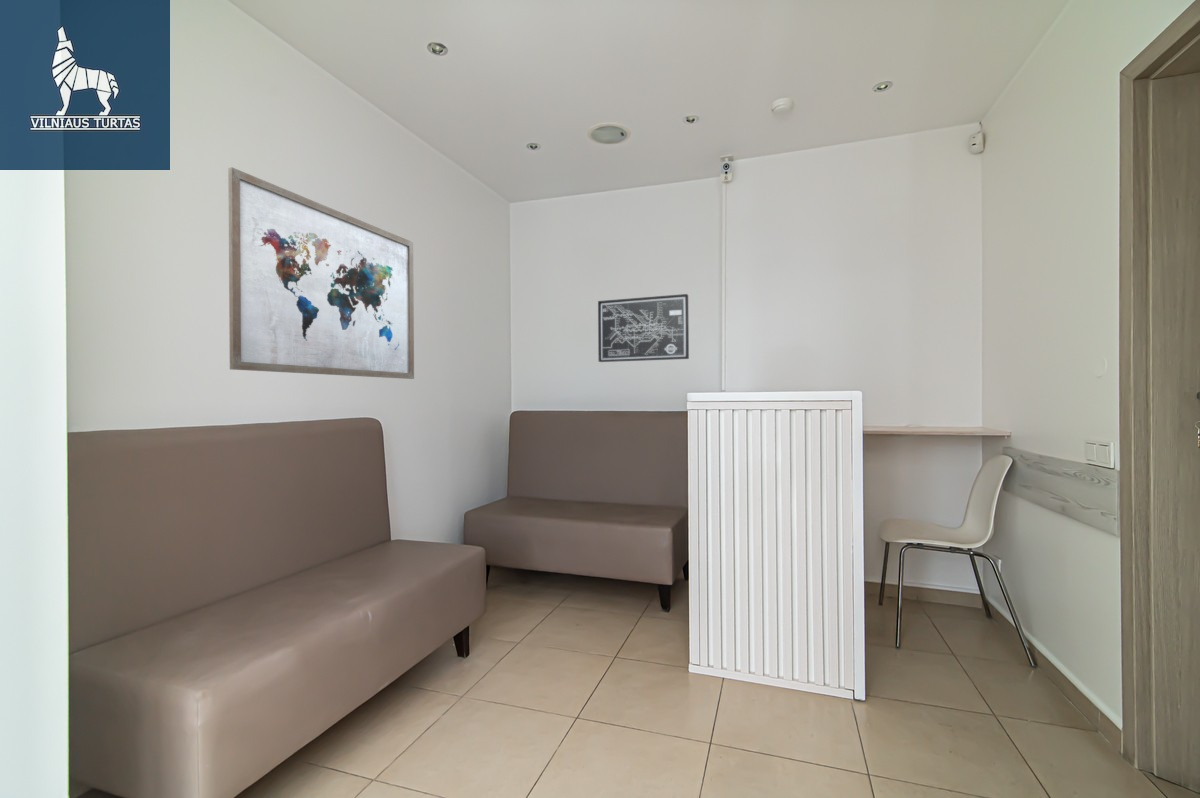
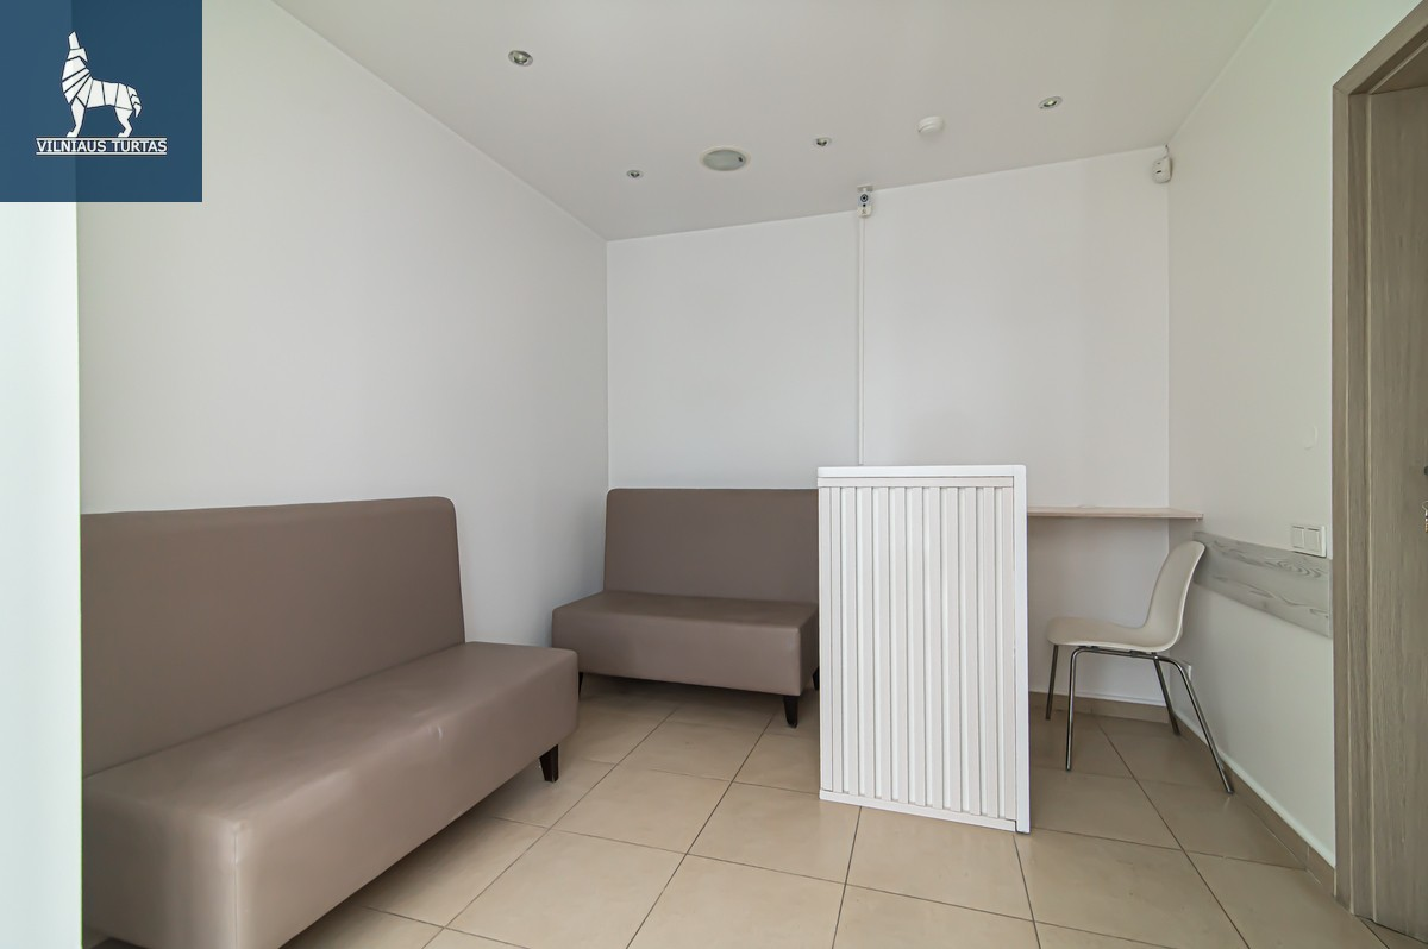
- wall art (339, 293)
- wall art (642, 329)
